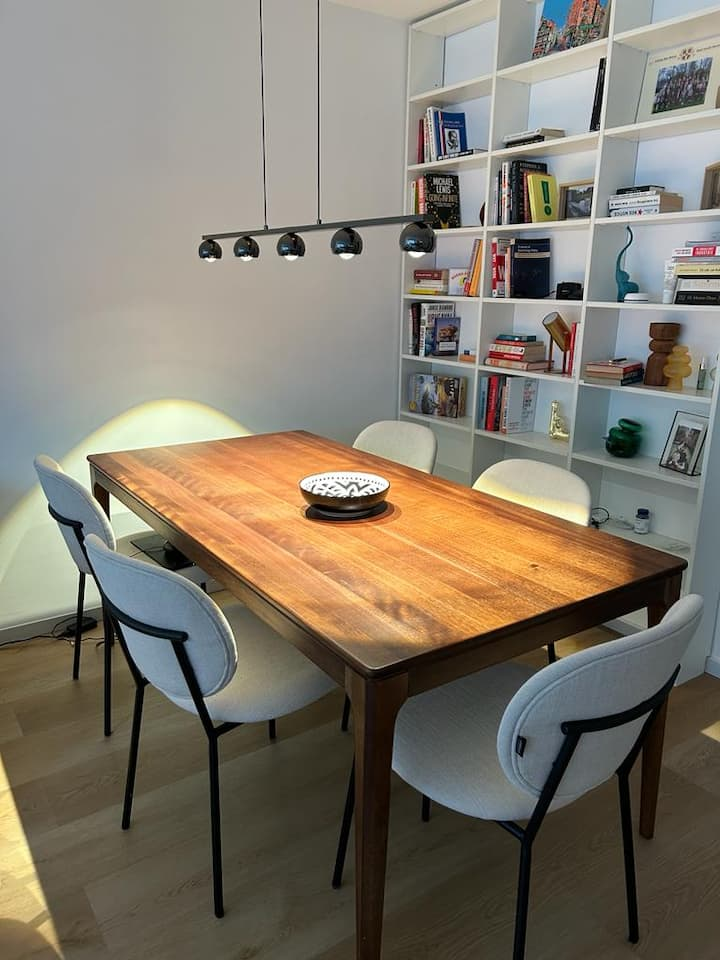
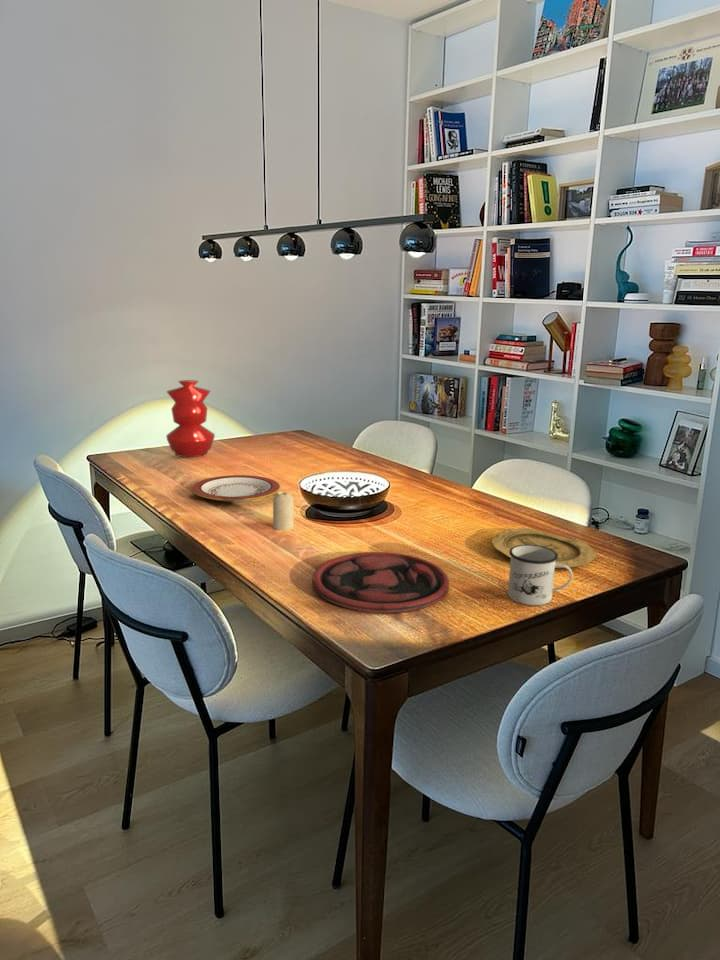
+ plate (236, 490)
+ plate (380, 579)
+ vase (189, 419)
+ mug (539, 576)
+ plate (543, 546)
+ candle (283, 510)
